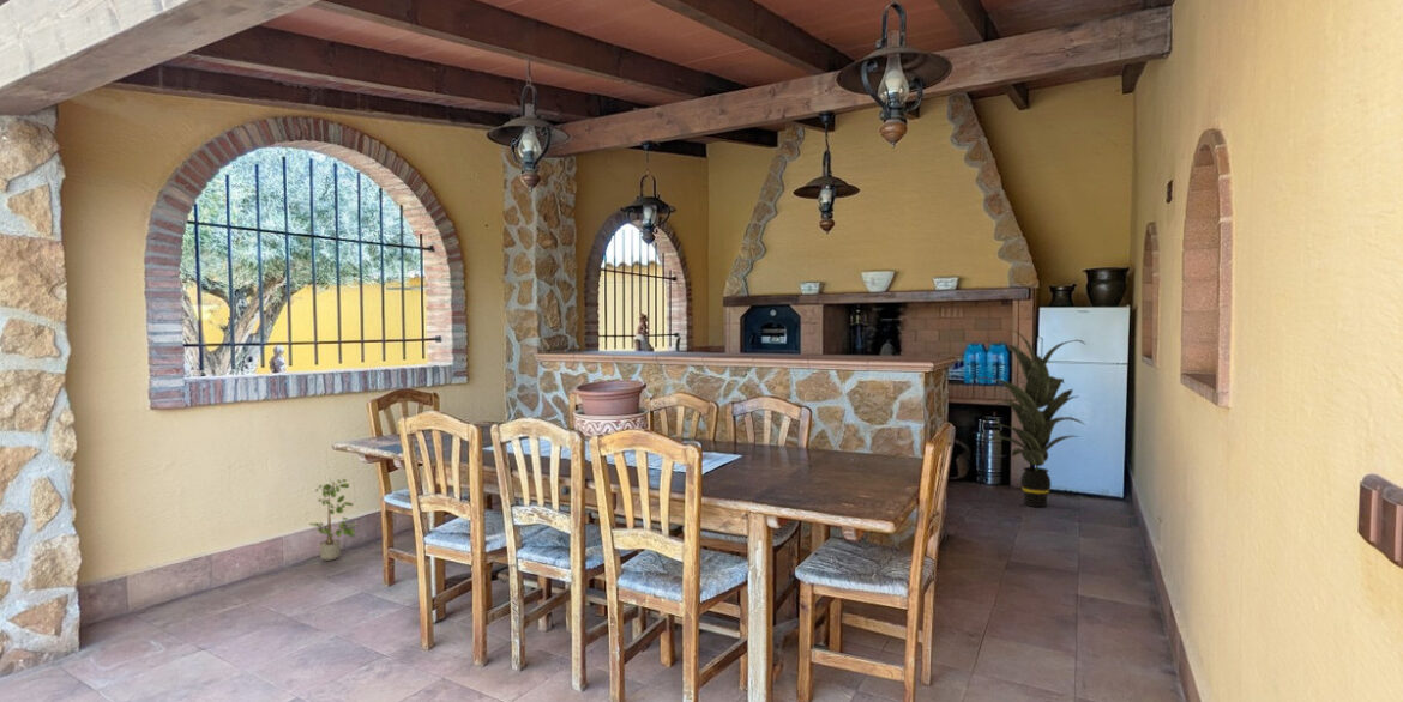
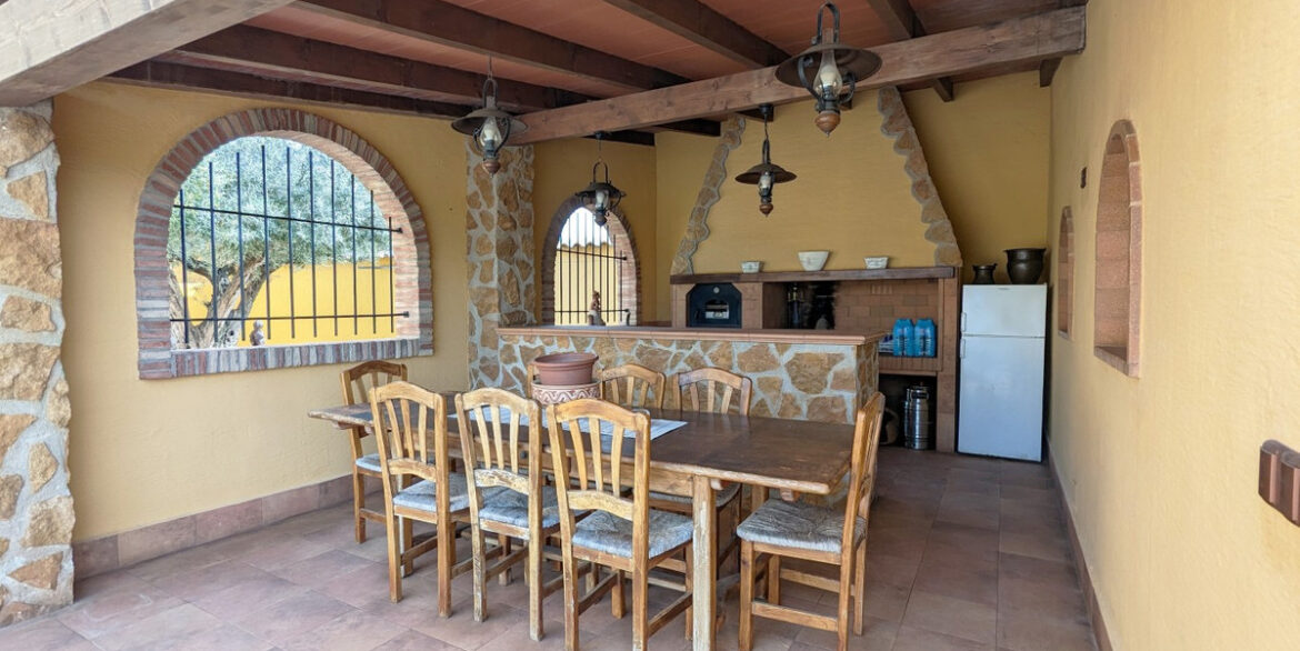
- indoor plant (1030, 417)
- potted plant (342, 518)
